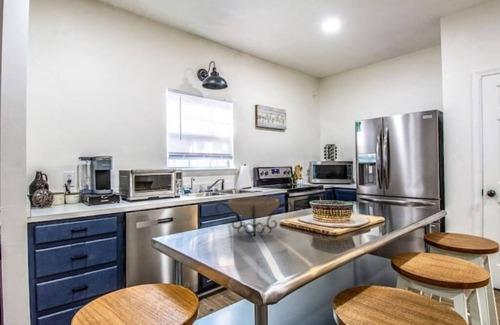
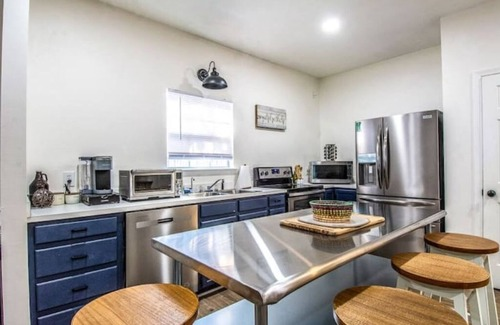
- decorative bowl (254, 216)
